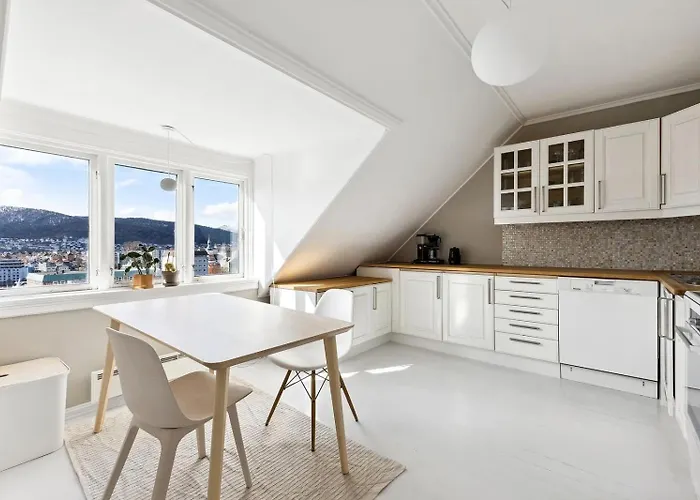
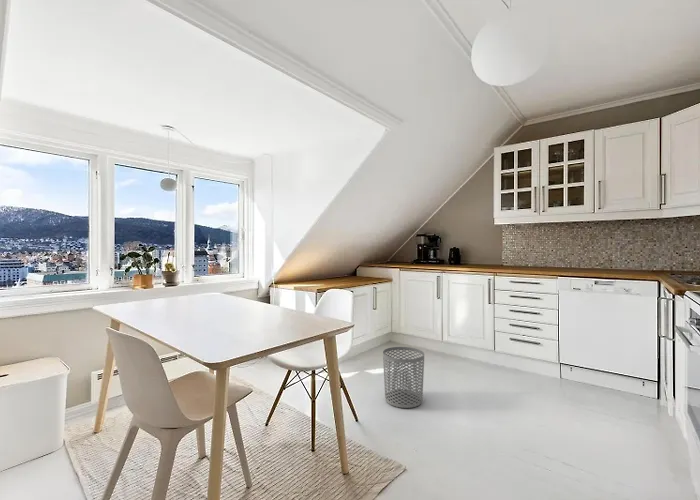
+ waste bin (403, 376)
